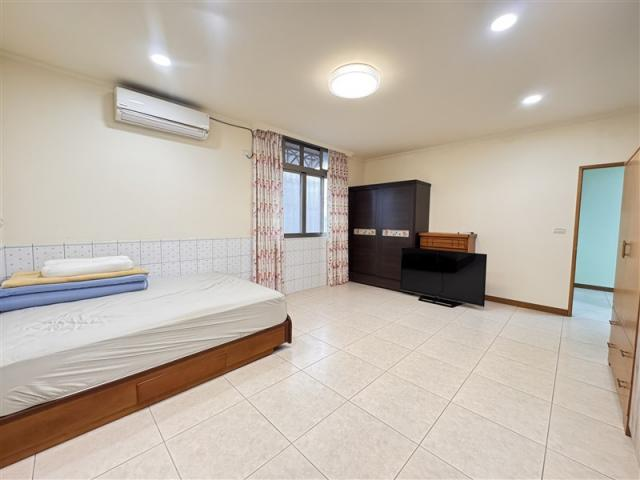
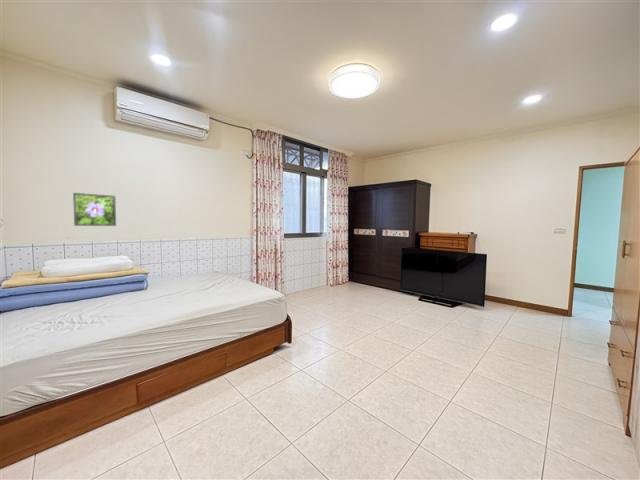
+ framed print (95, 210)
